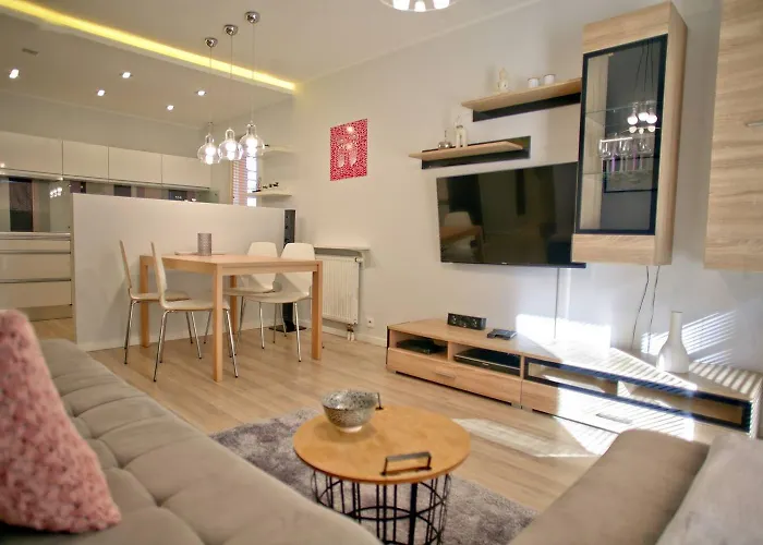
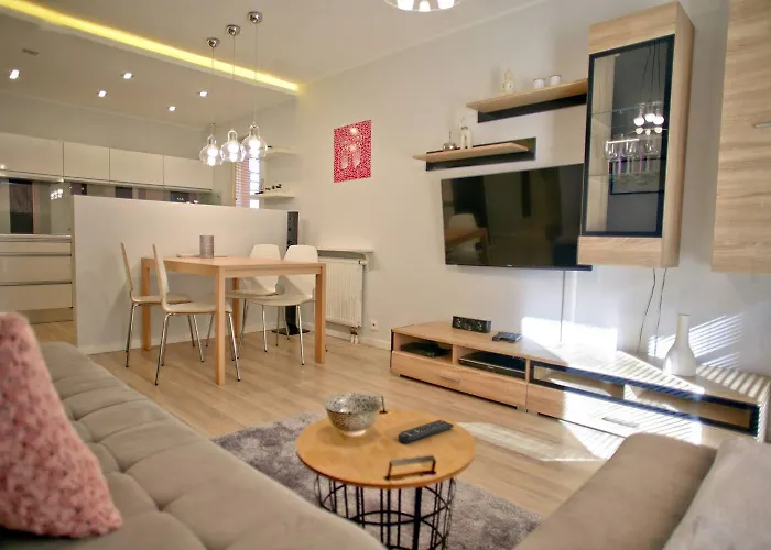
+ remote control (426, 430)
